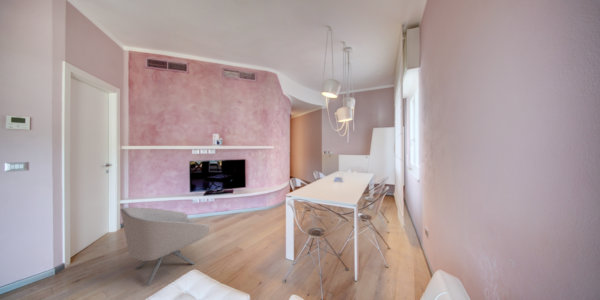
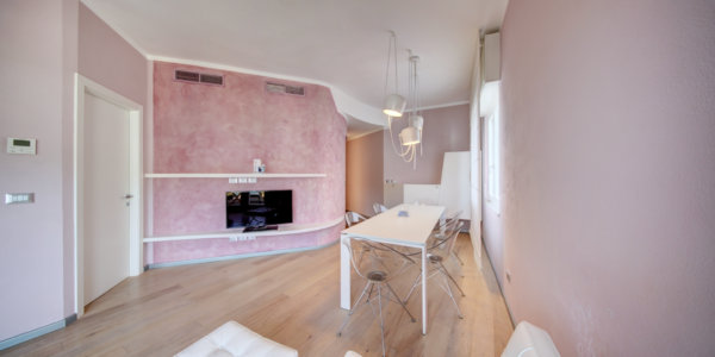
- armchair (170, 232)
